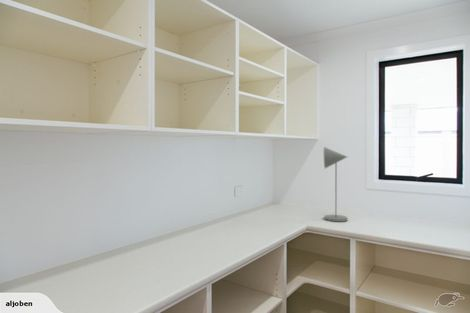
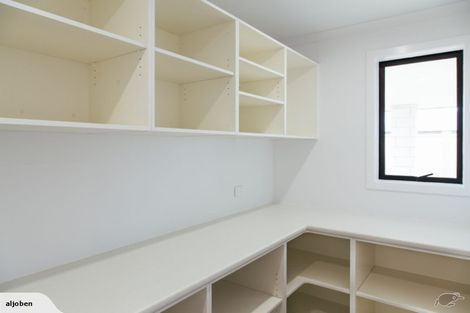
- desk lamp (335, 183)
